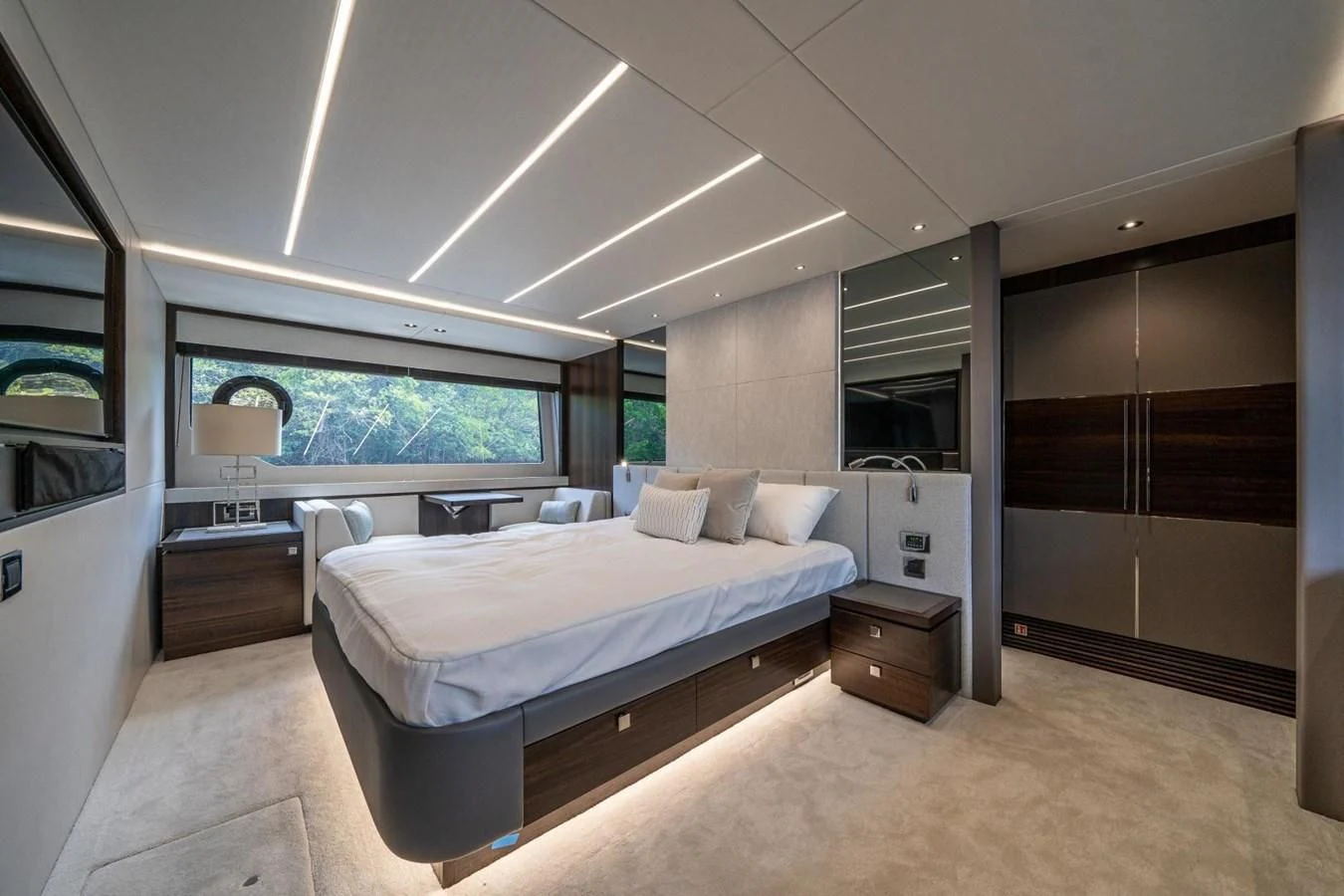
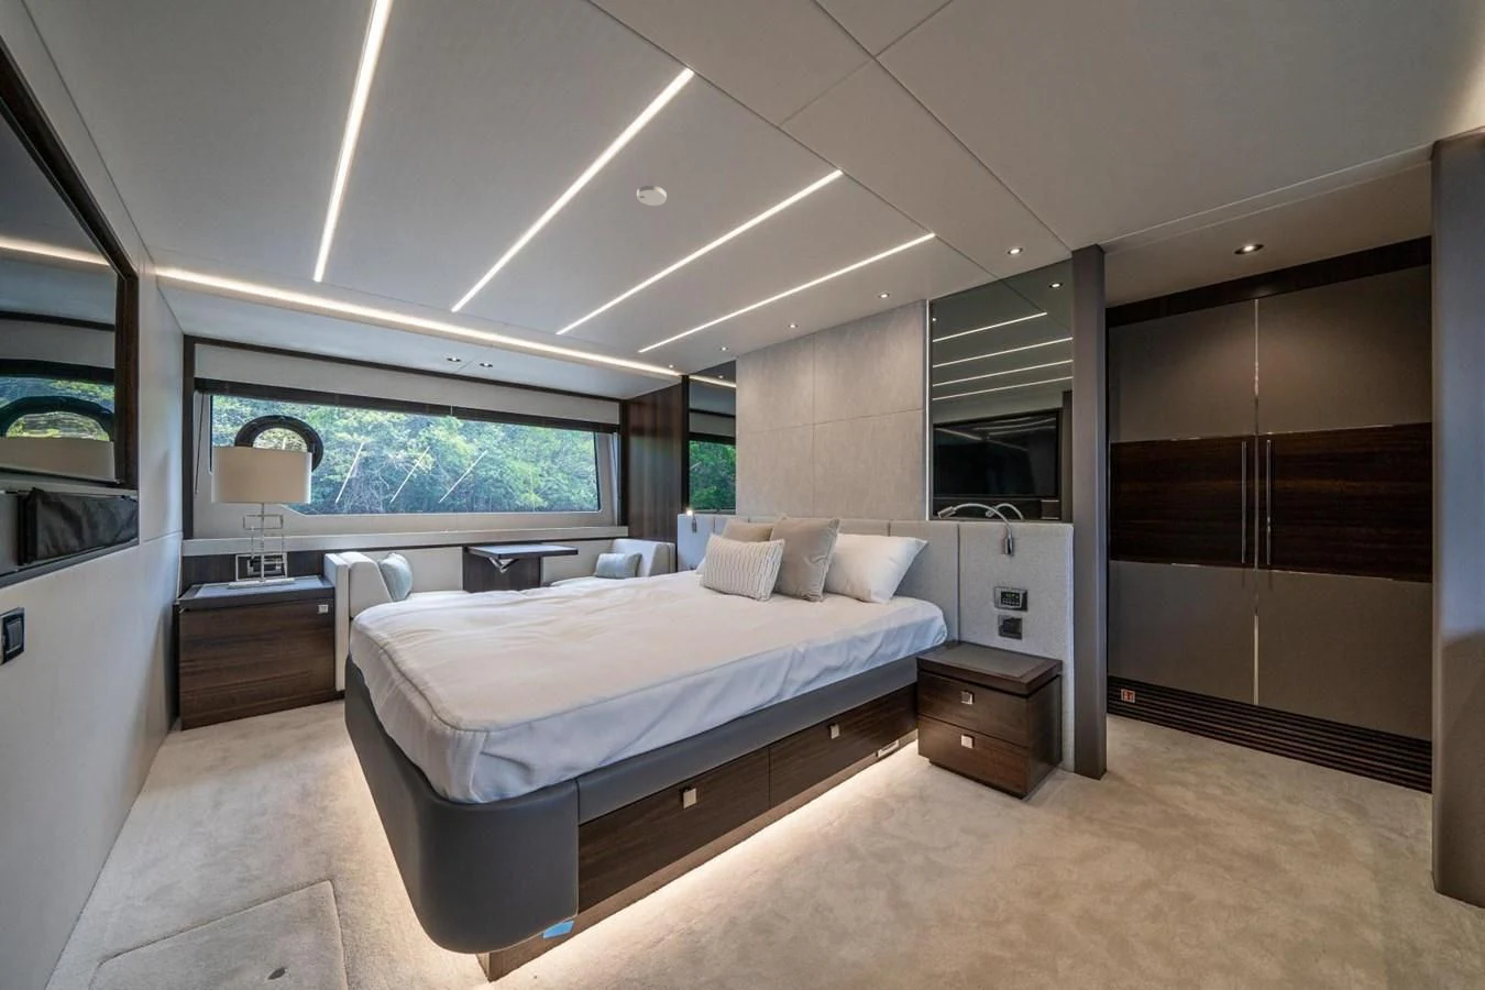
+ smoke detector (651, 196)
